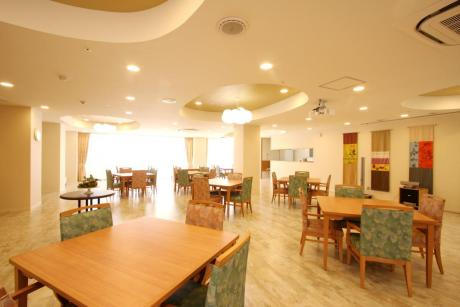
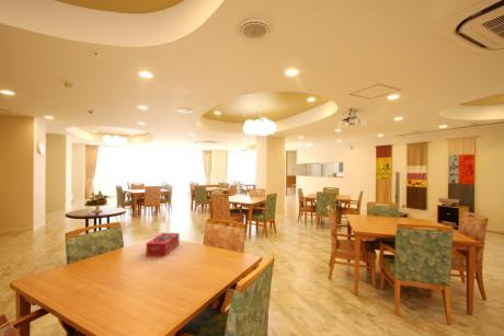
+ tissue box (163, 243)
